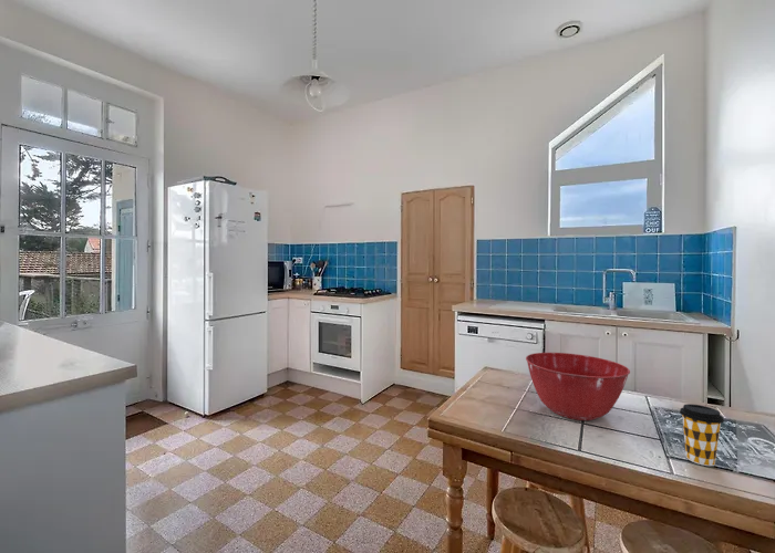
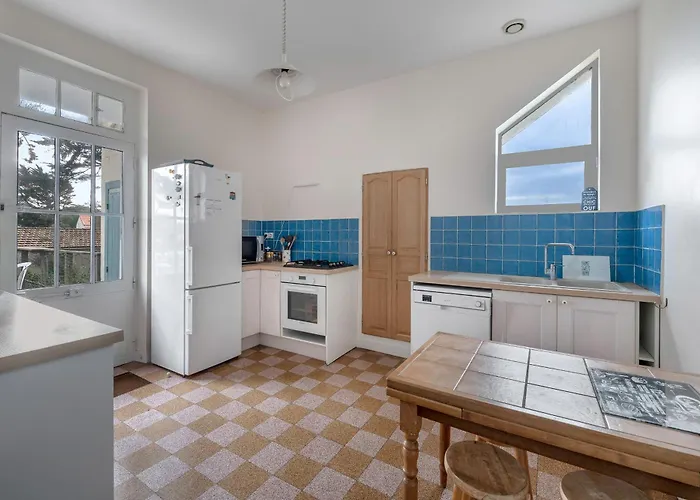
- coffee cup (700, 434)
- mixing bowl (574, 386)
